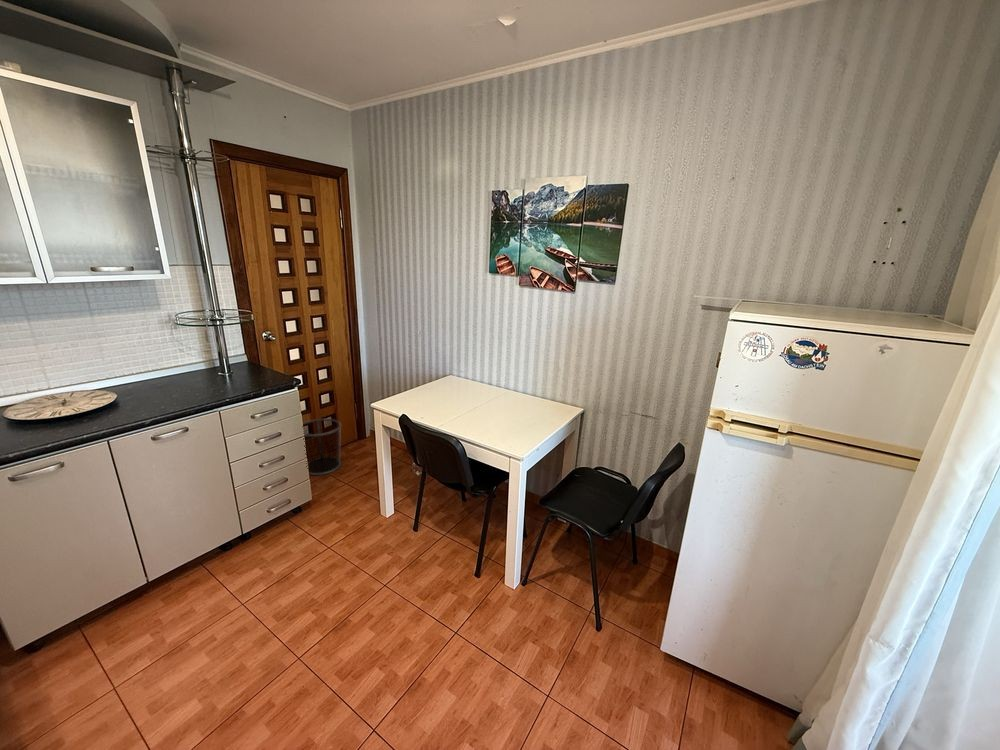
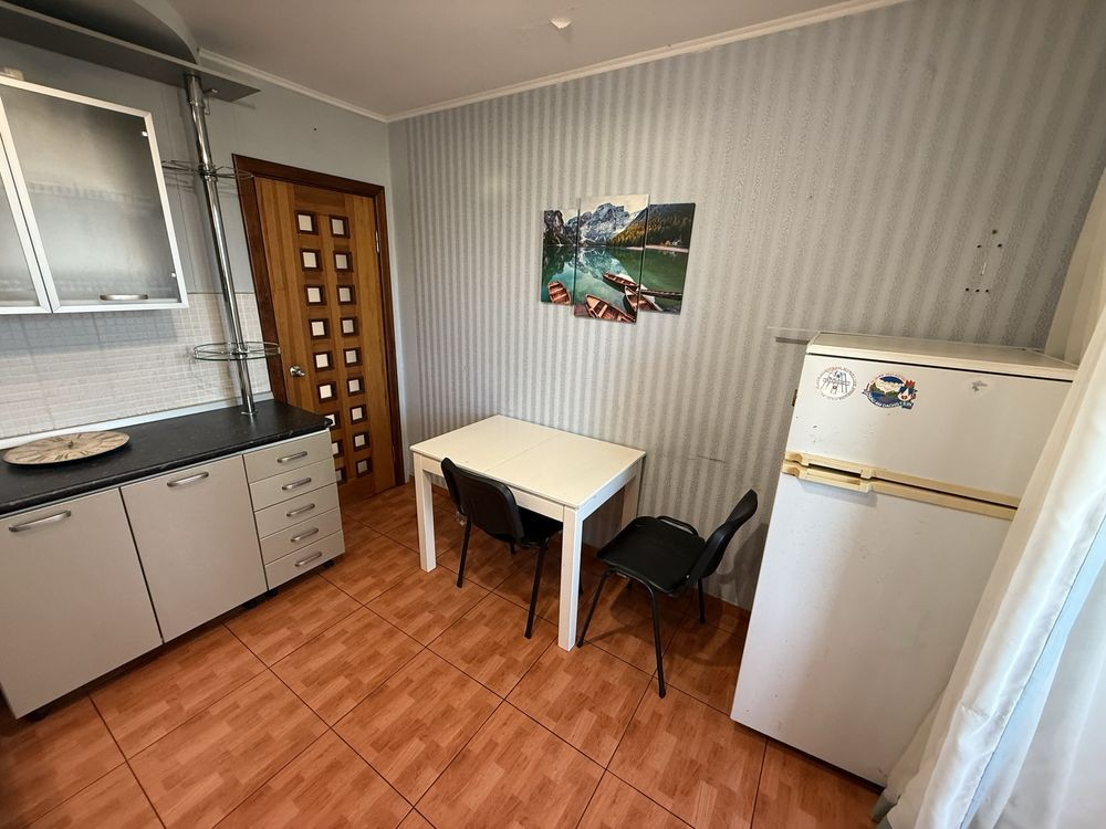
- waste bin (320, 446)
